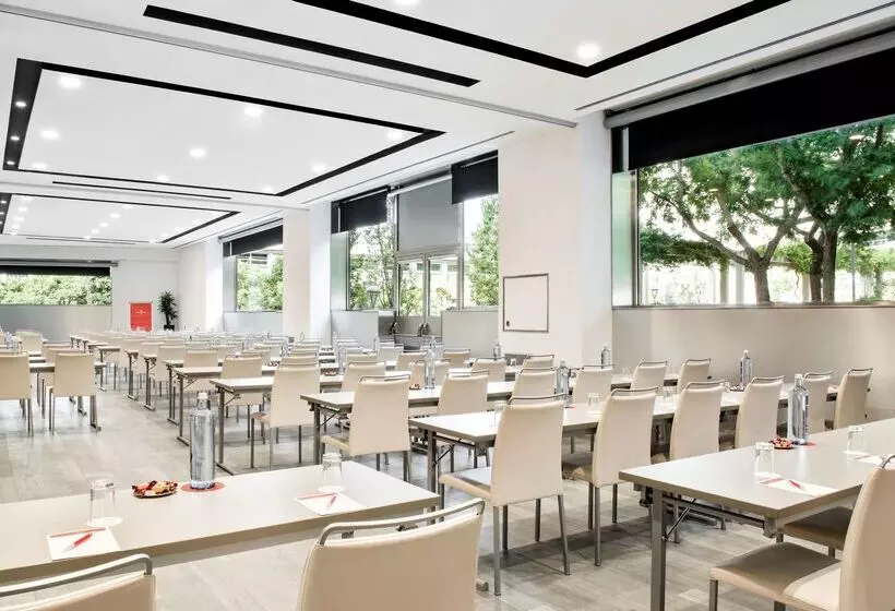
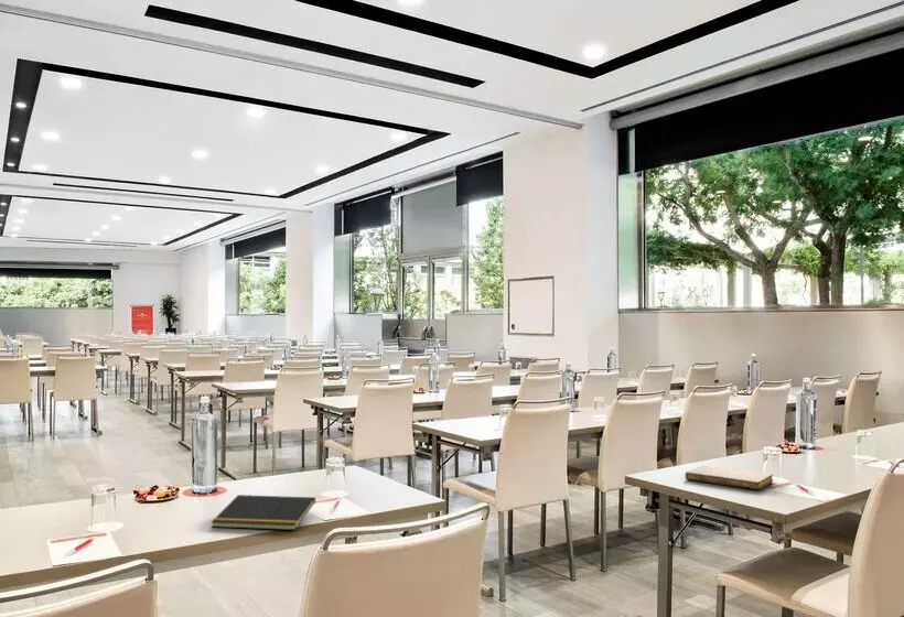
+ notebook (729, 476)
+ notepad (265, 511)
